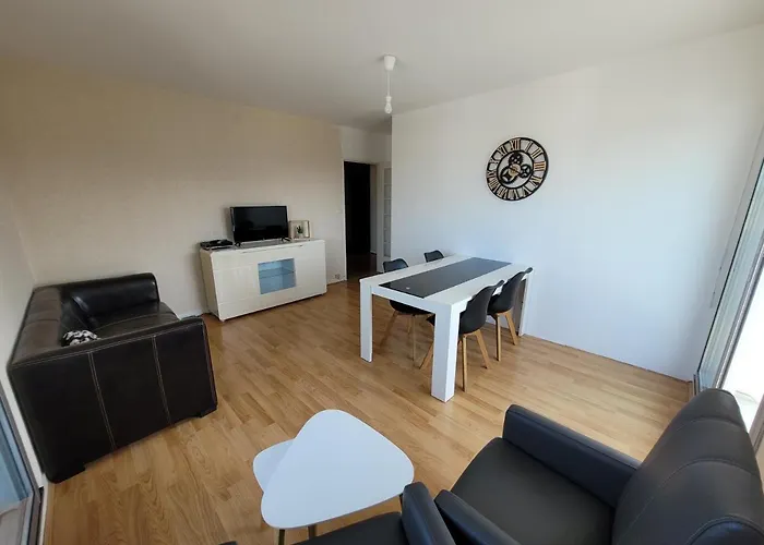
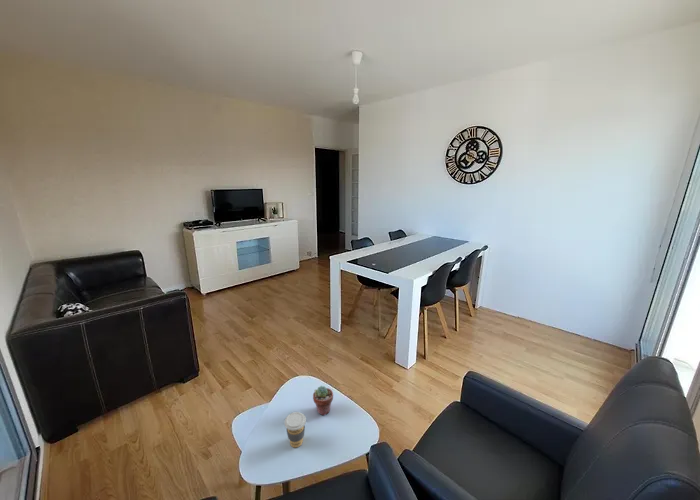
+ coffee cup (295, 430)
+ potted succulent (323, 398)
